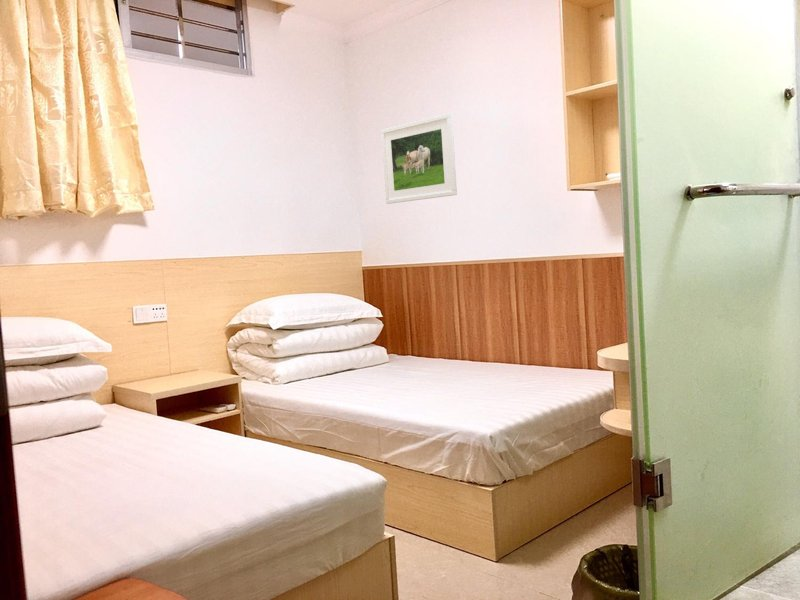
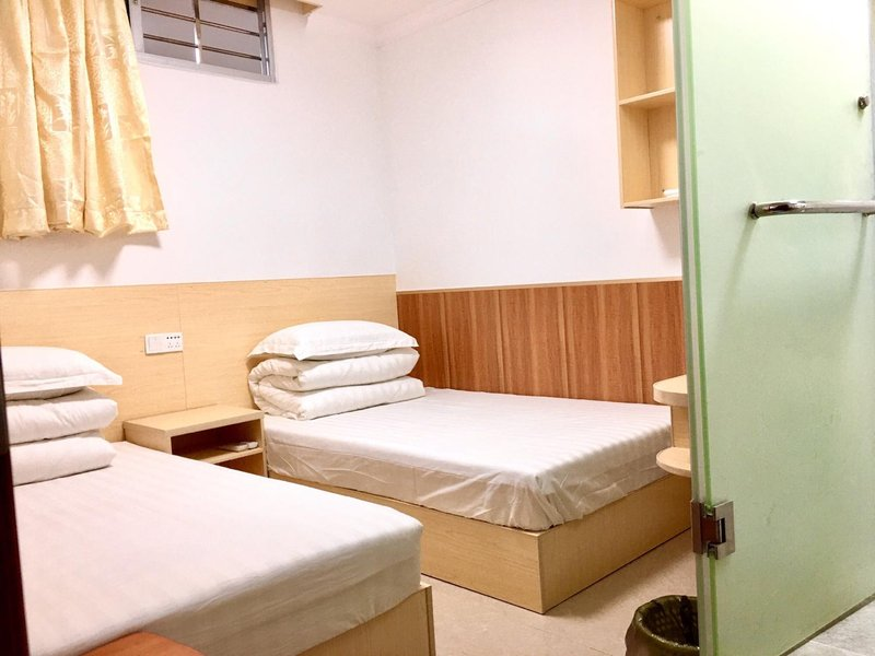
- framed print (417, 161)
